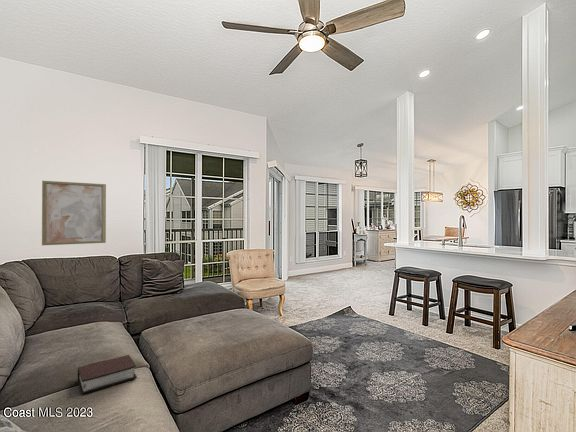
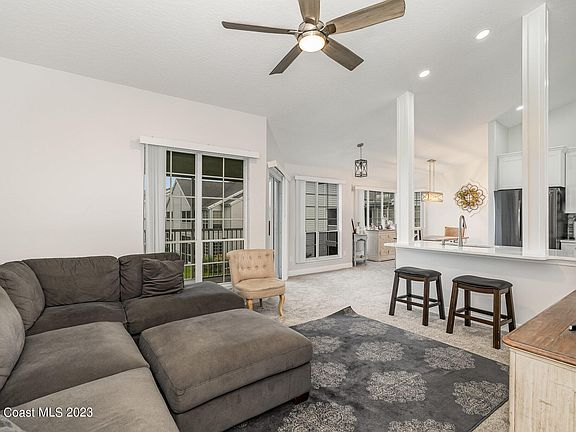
- bible (107, 372)
- wall art (75, 213)
